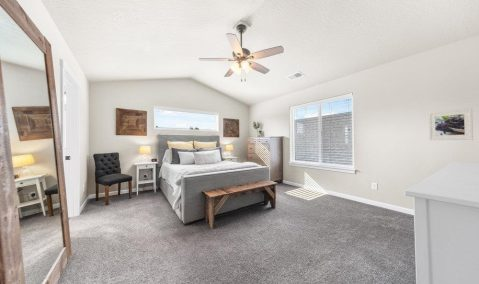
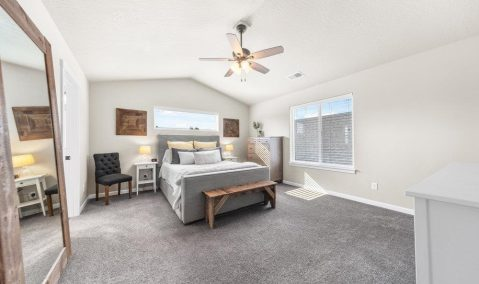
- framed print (449, 125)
